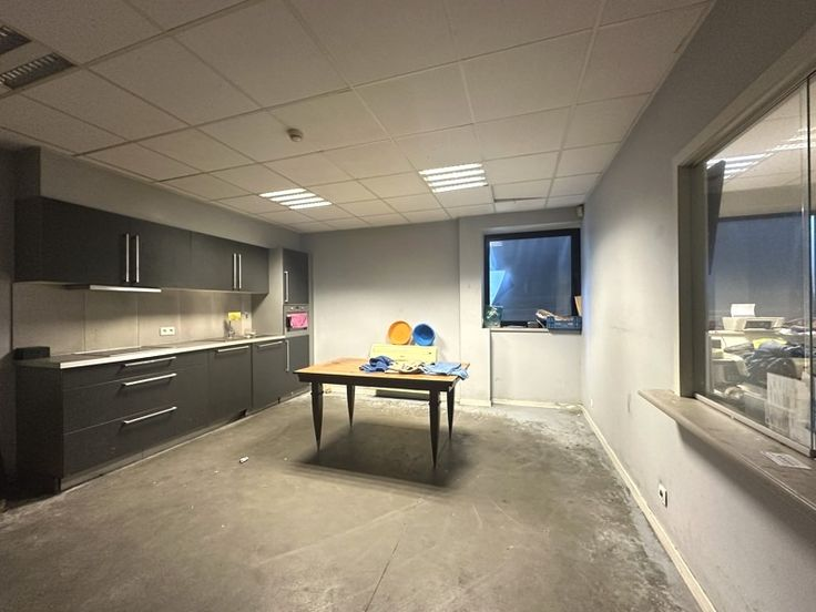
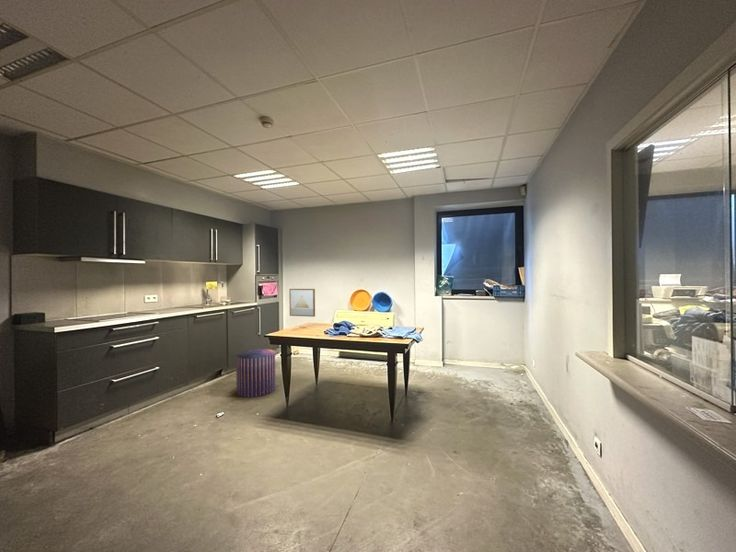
+ wall art (302, 302)
+ stool (256, 371)
